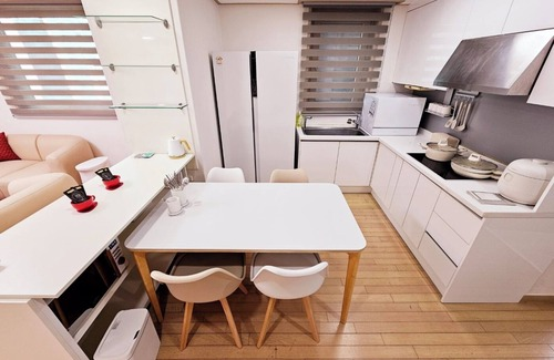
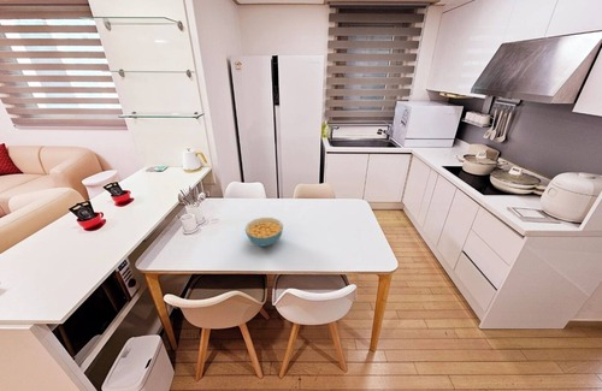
+ cereal bowl (265, 235)
